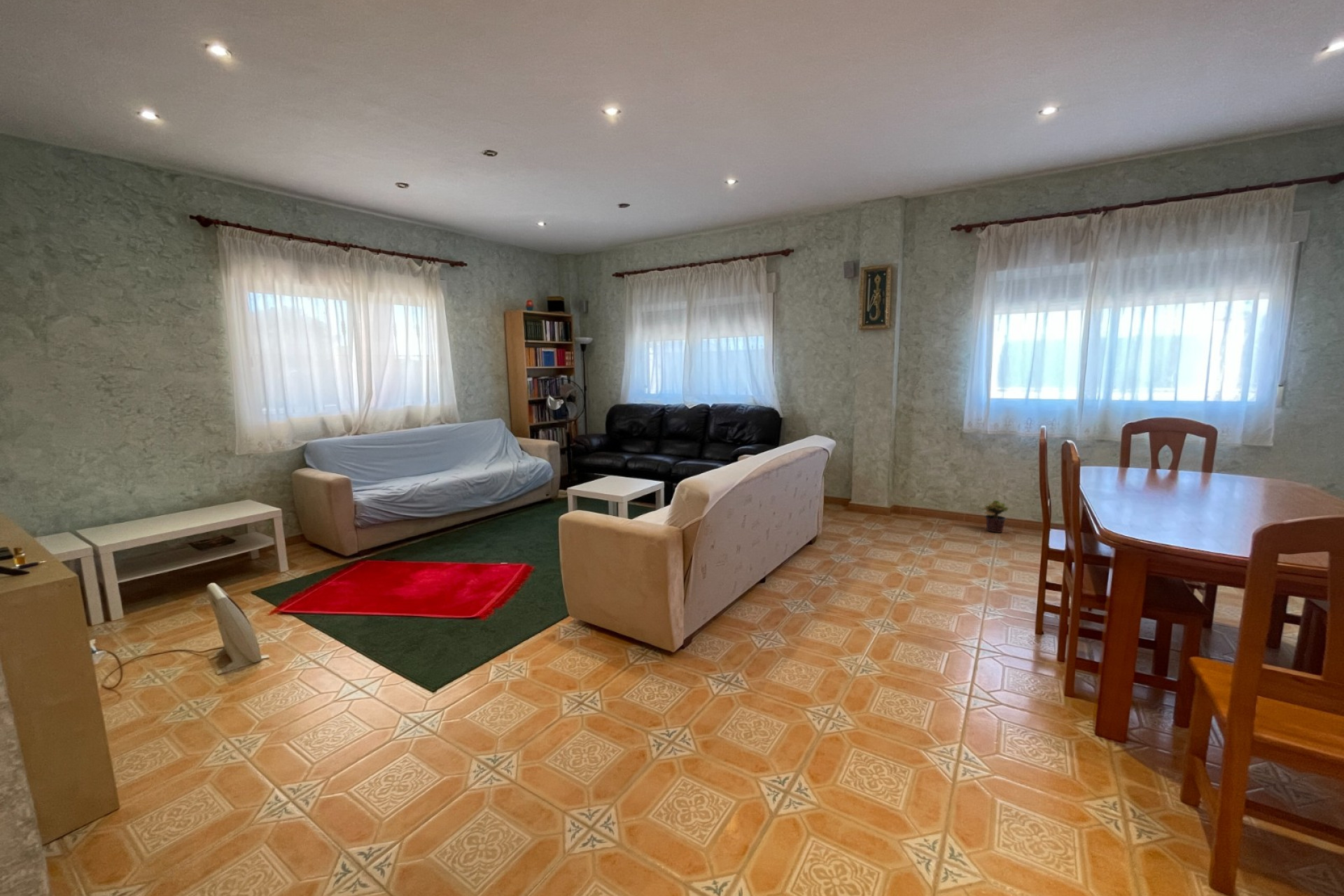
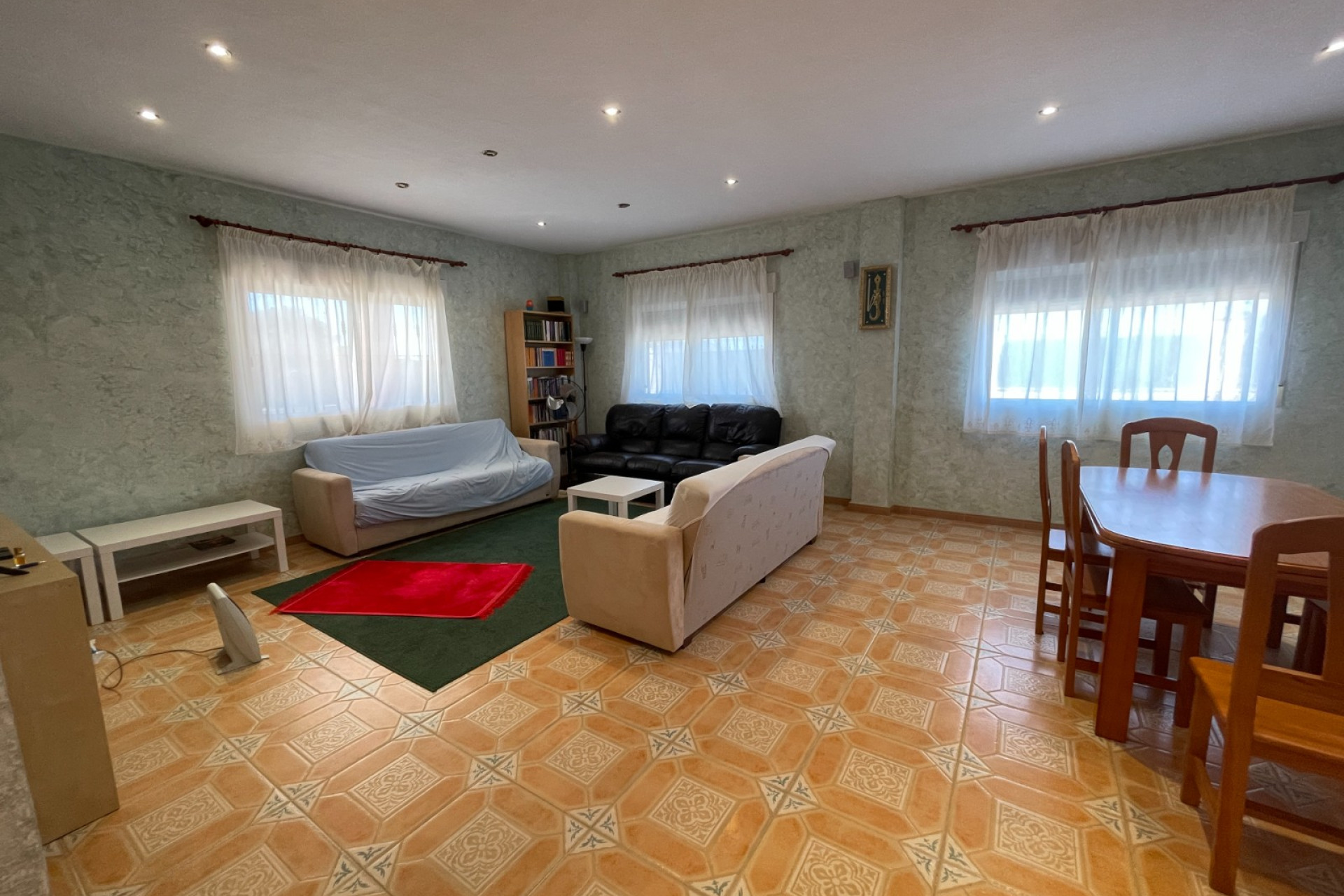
- potted plant (995, 514)
